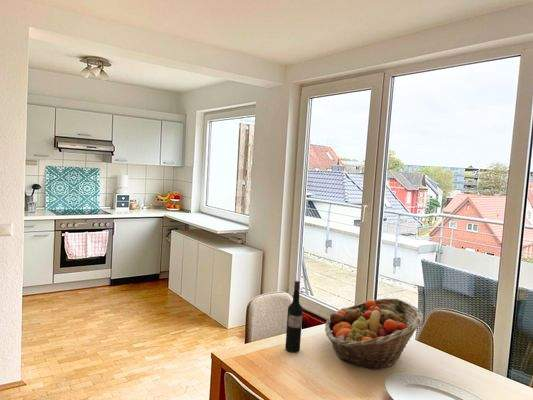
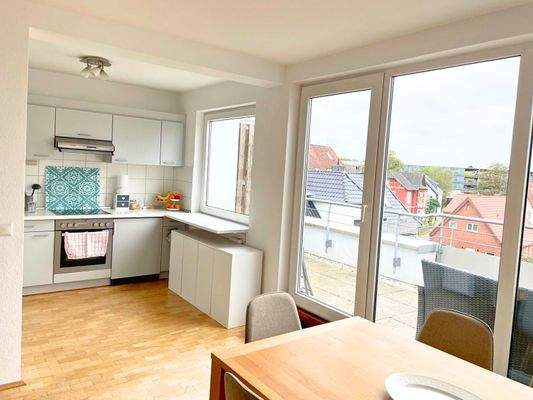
- wine bottle (294, 315)
- fruit basket (371, 328)
